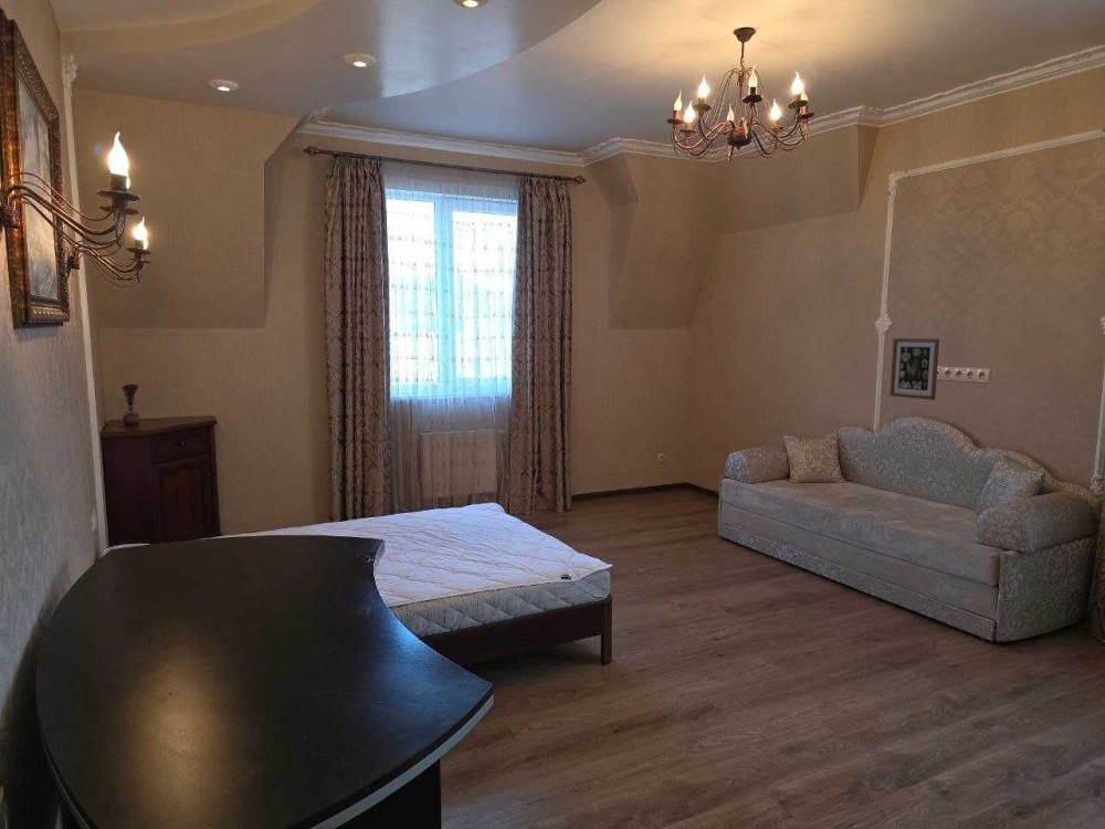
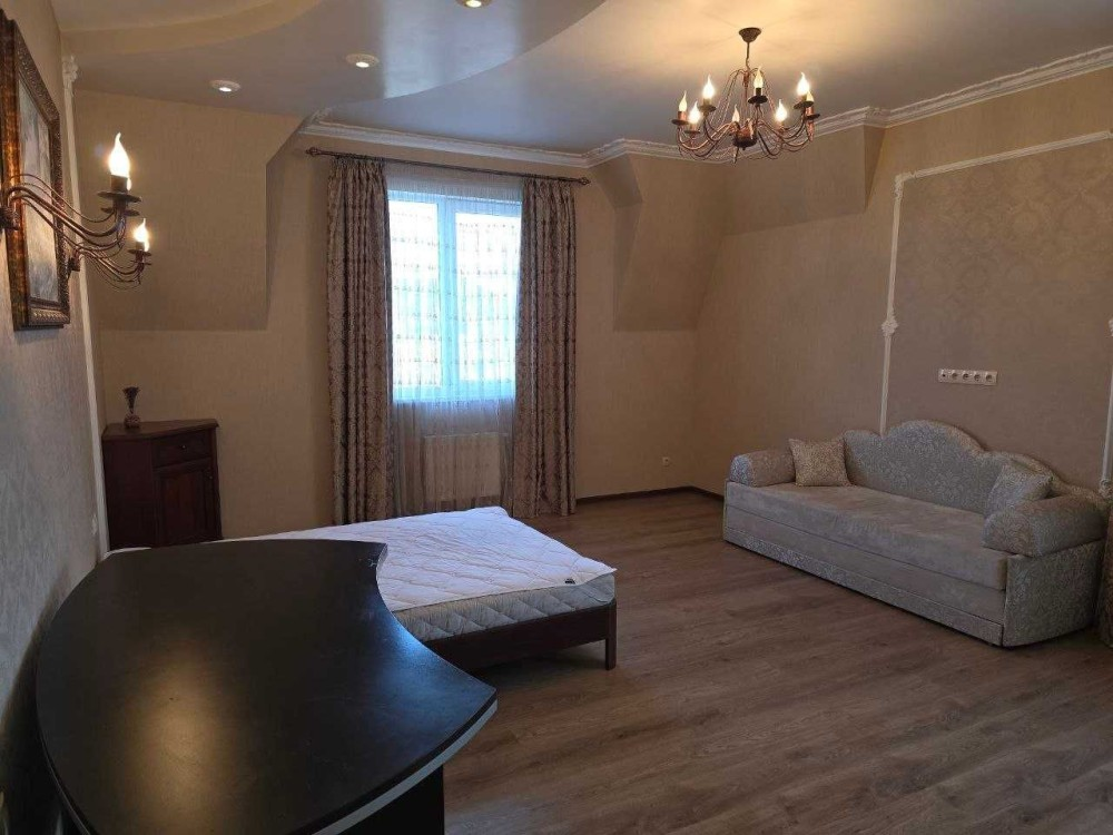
- wall art (913, 368)
